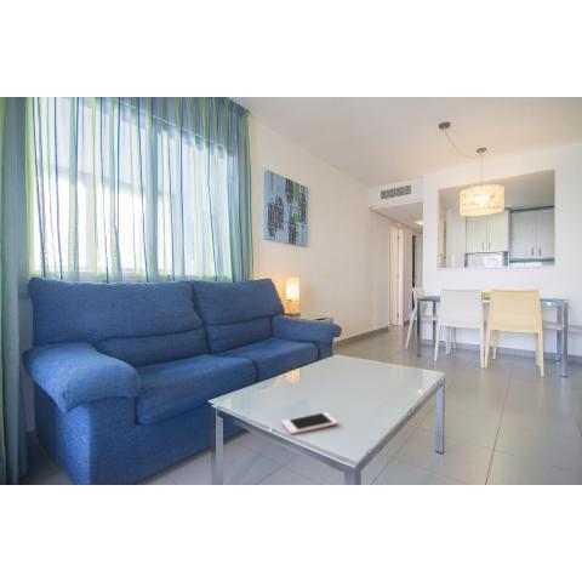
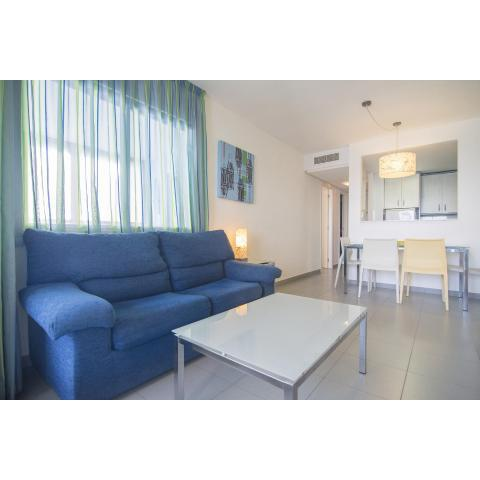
- cell phone (309, 422)
